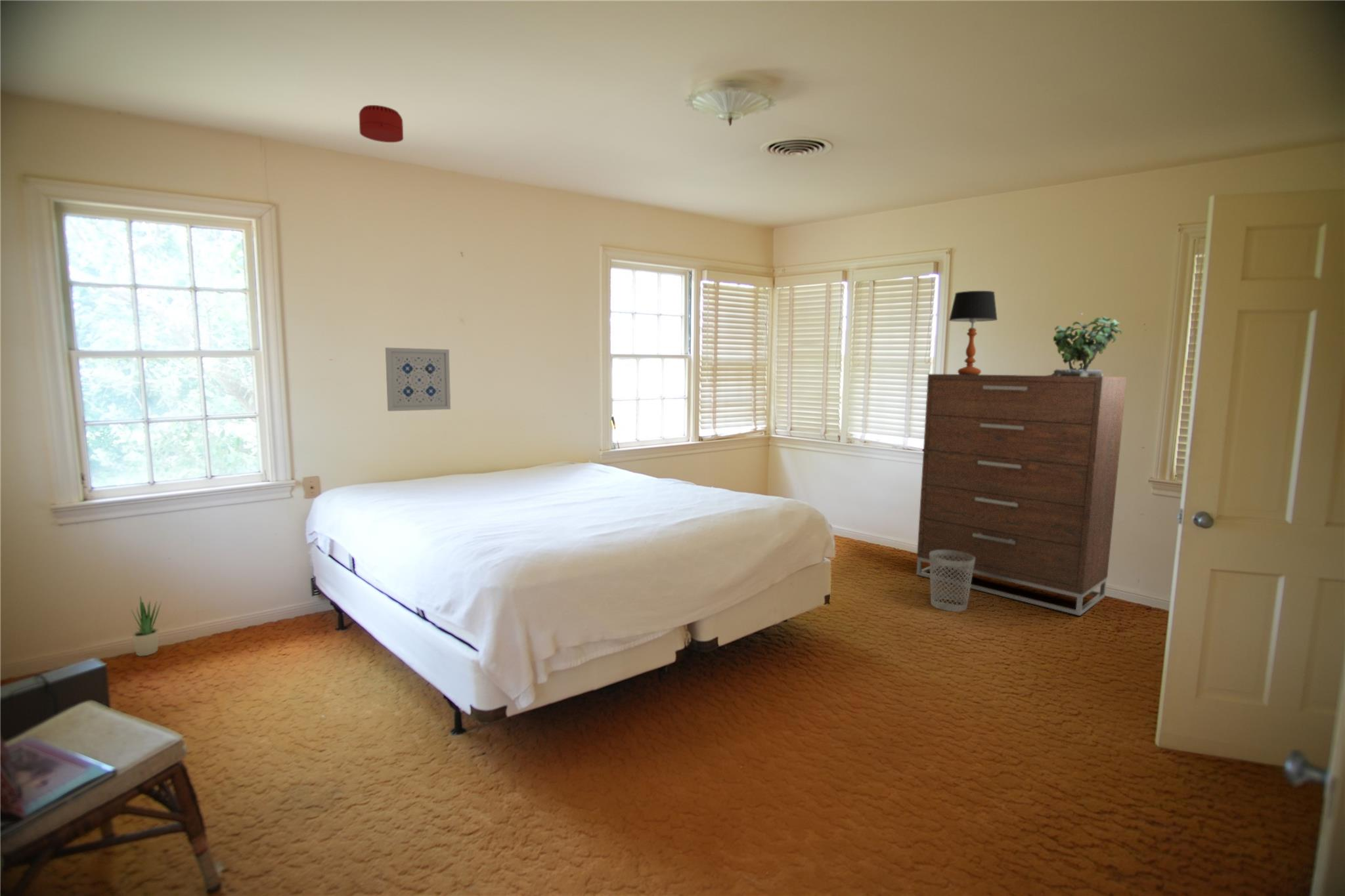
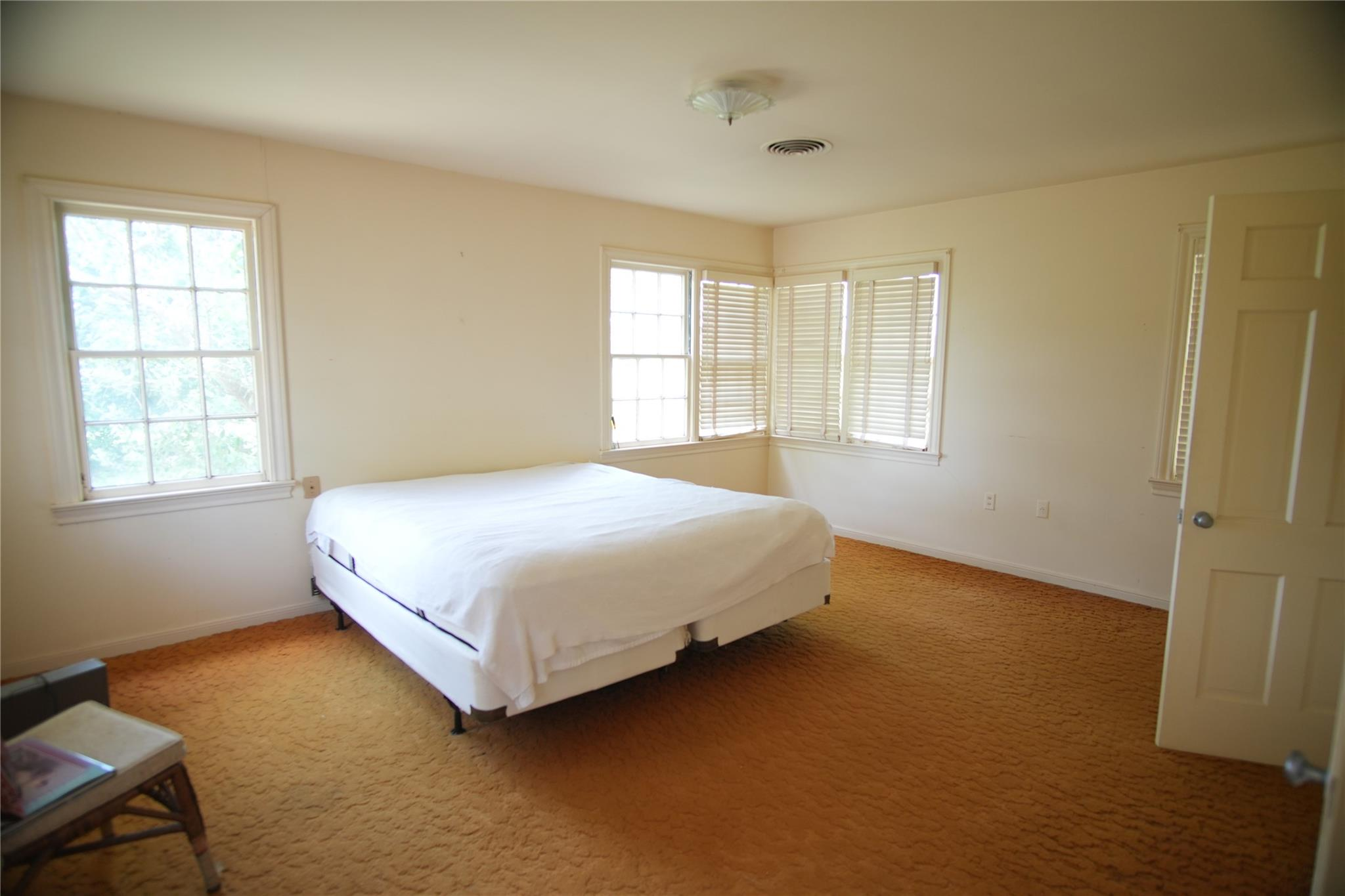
- table lamp (971, 333)
- potted plant (147, 624)
- wall art (419, 379)
- smoke detector (381, 123)
- wastebasket (950, 580)
- dresser (1013, 482)
- potted plant (1085, 344)
